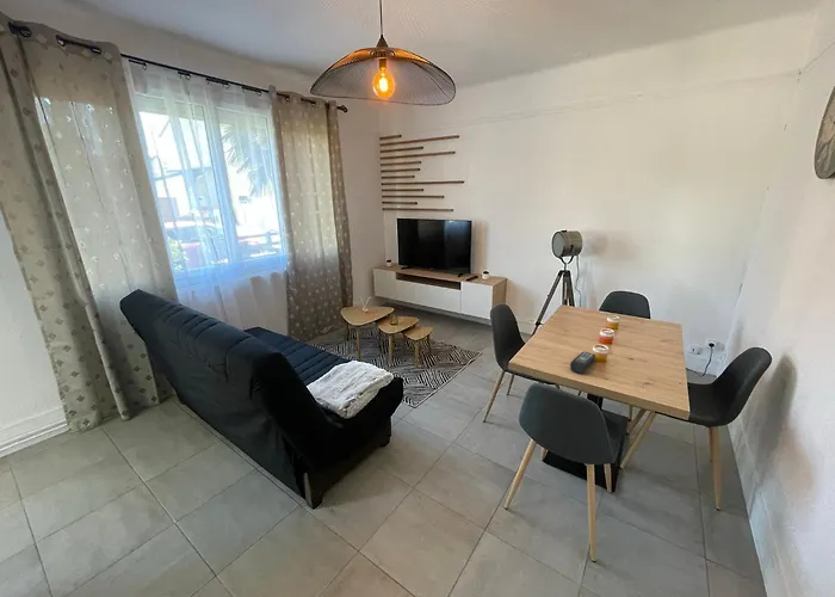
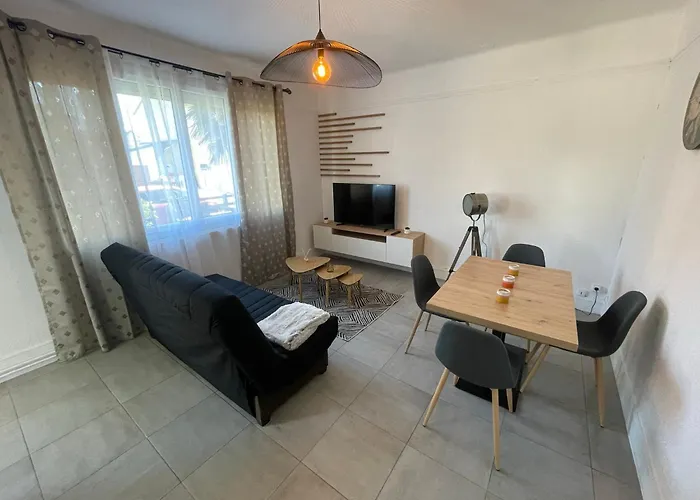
- remote control (582, 361)
